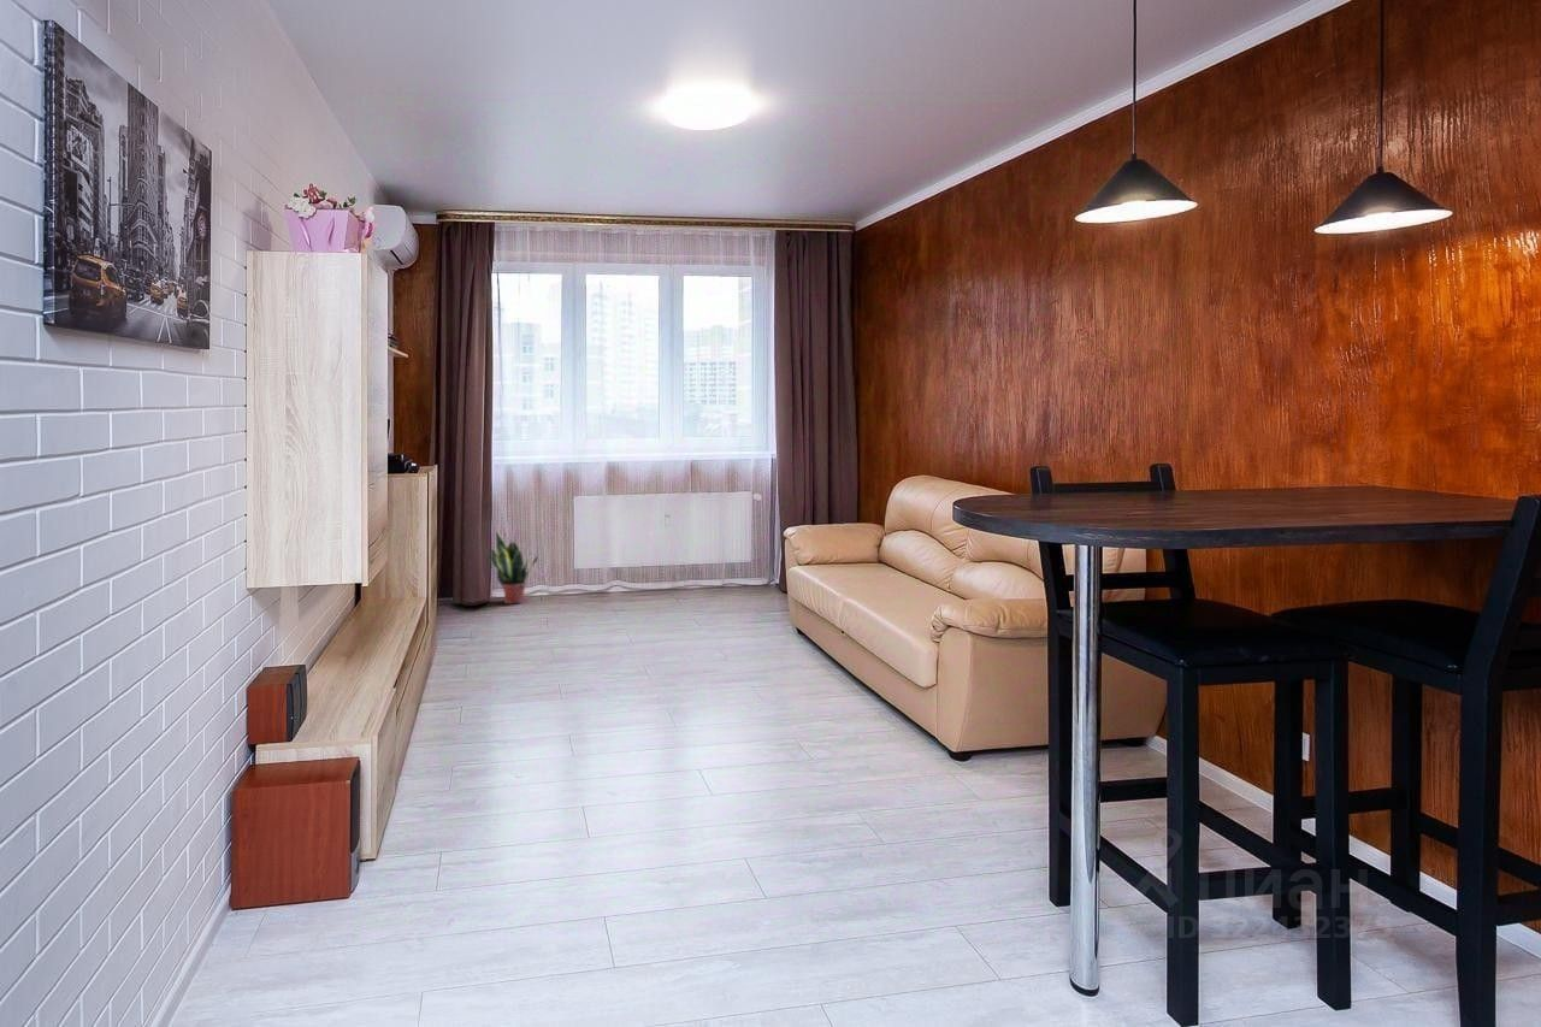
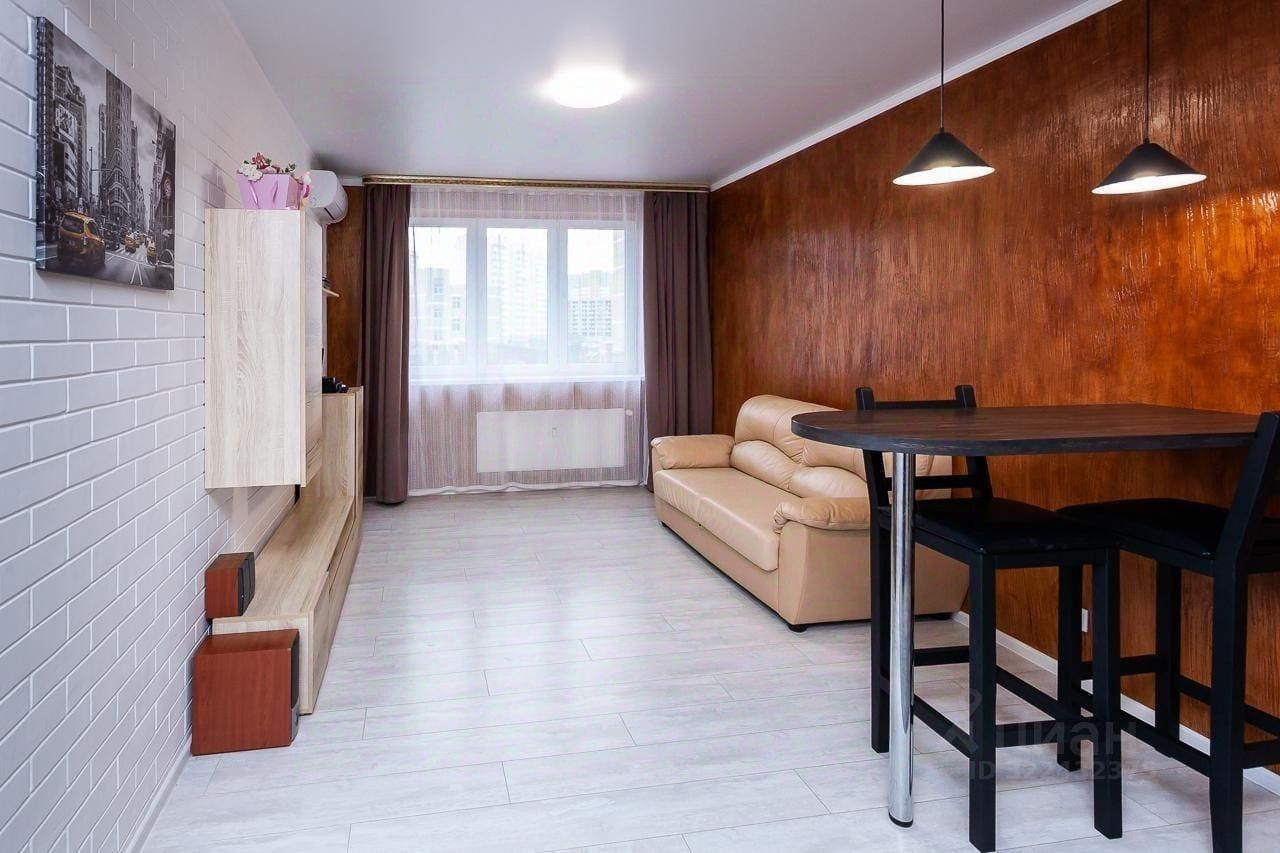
- potted plant (514, 567)
